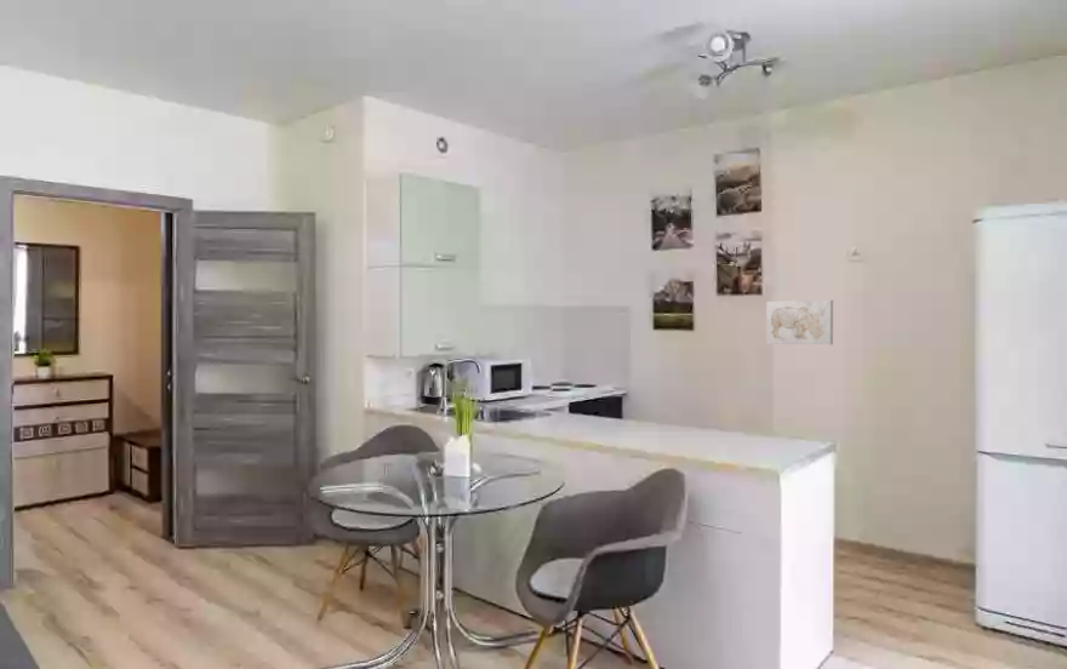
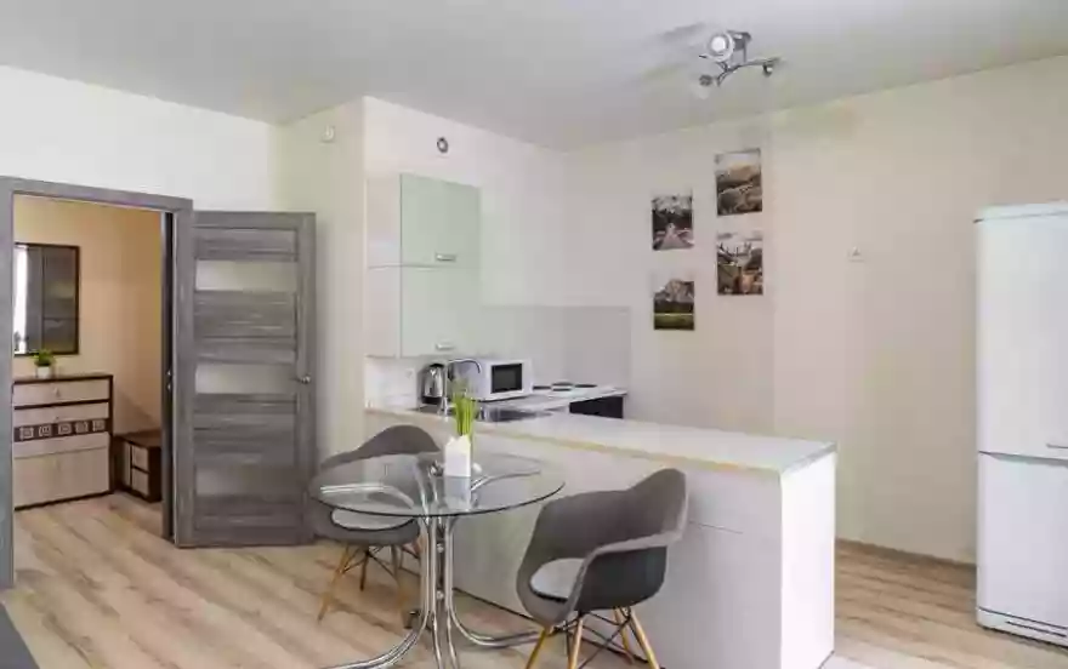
- wall art (798, 322)
